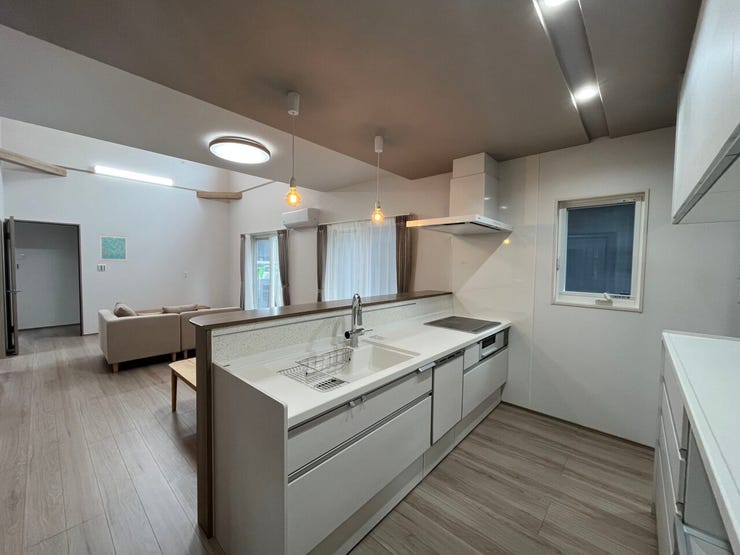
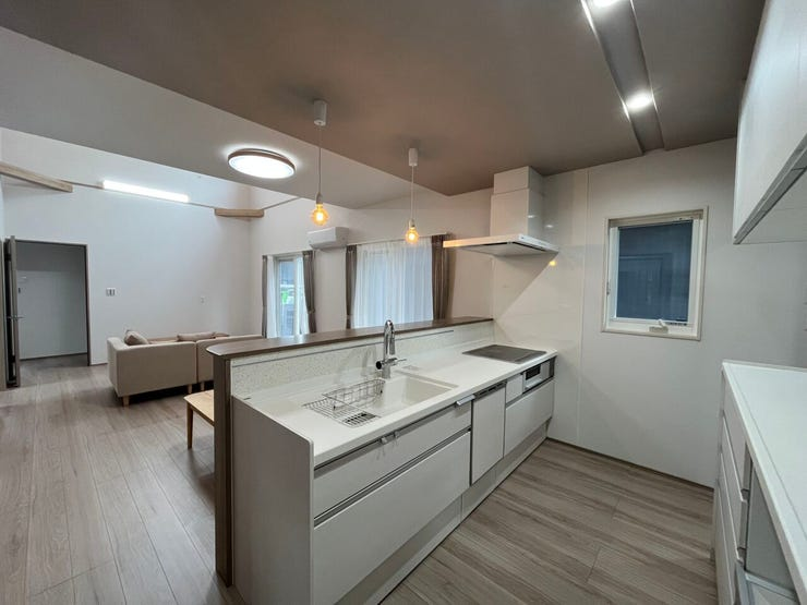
- wall art (113, 248)
